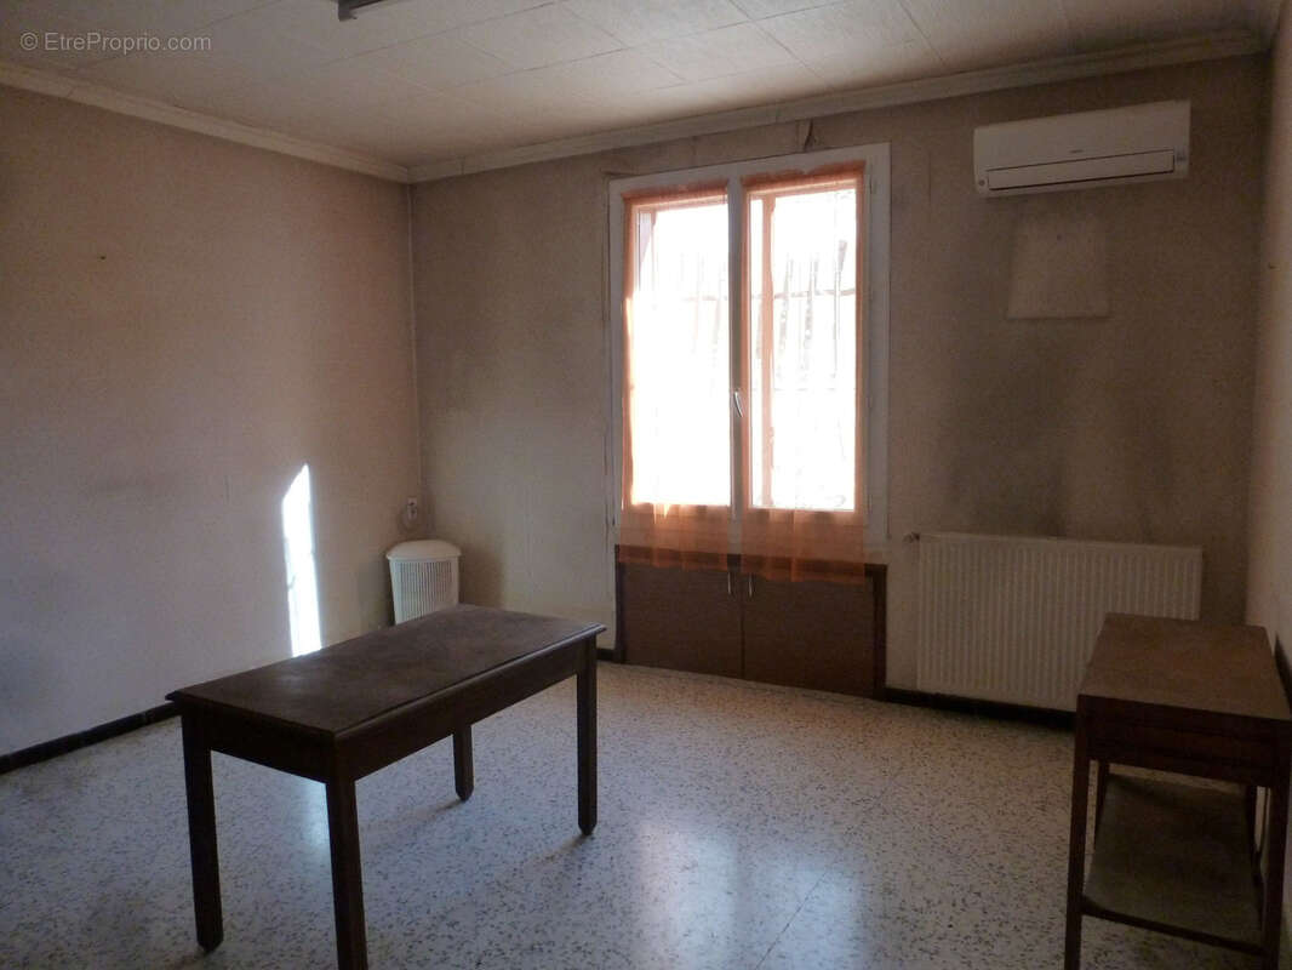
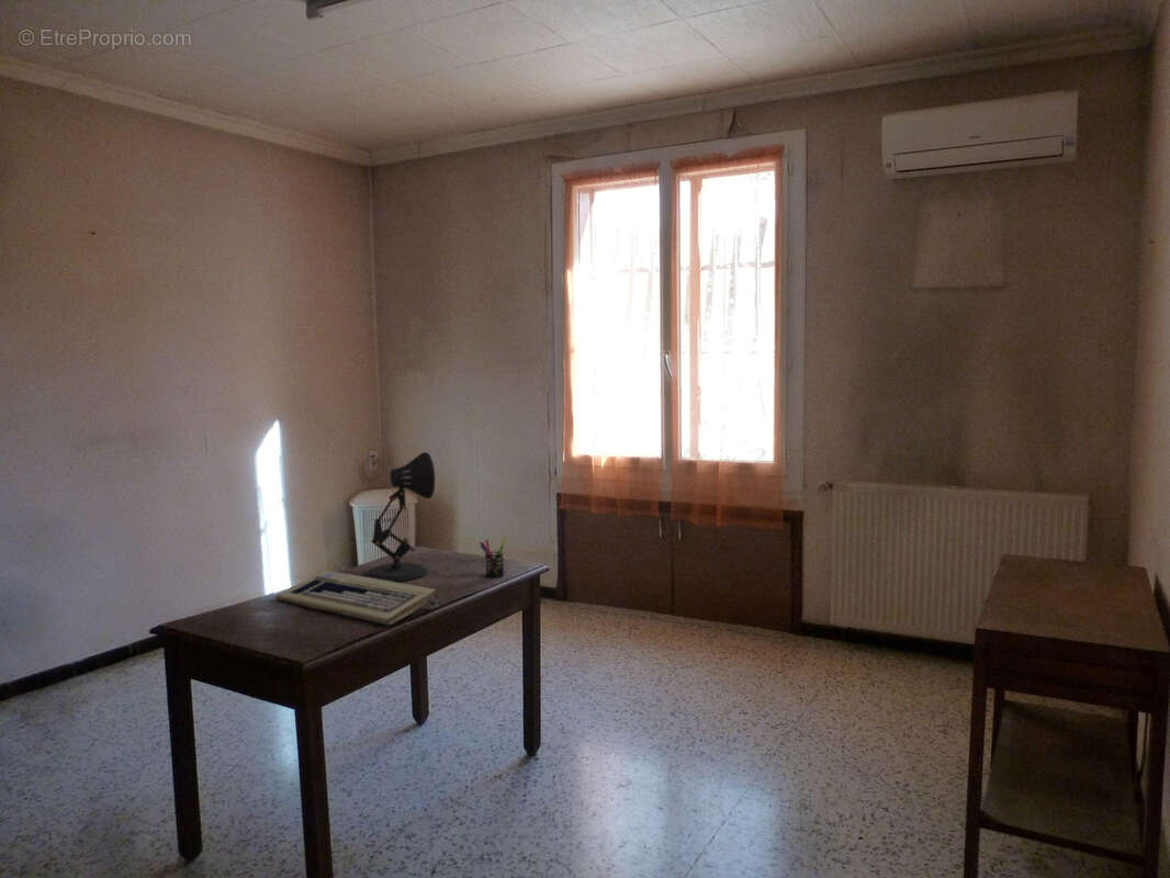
+ computer keyboard (356, 594)
+ desk lamp (397, 514)
+ pen holder (495, 556)
